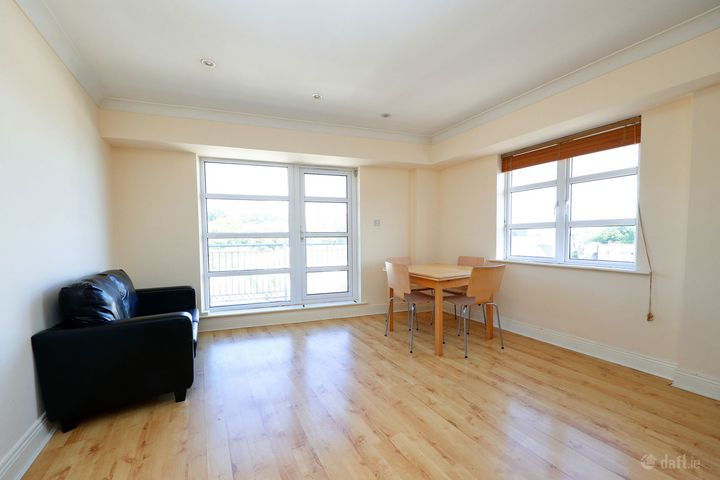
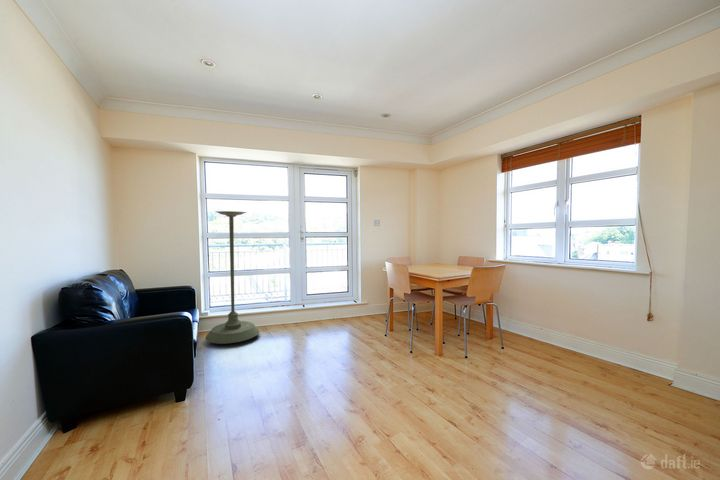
+ plant stand (232, 275)
